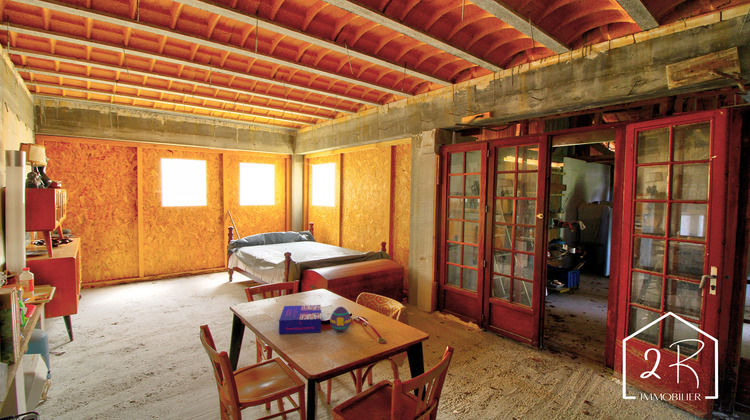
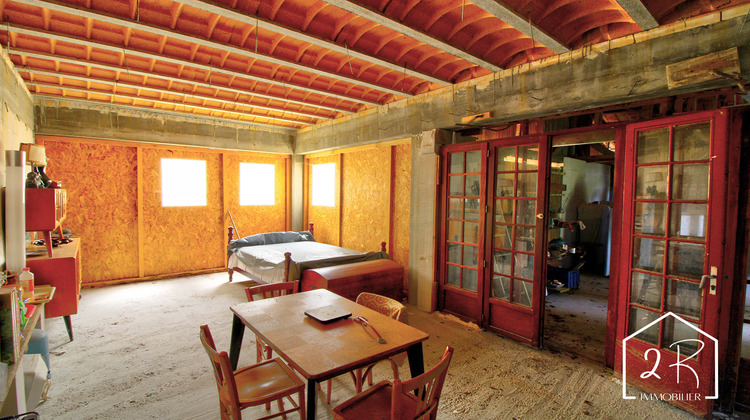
- decorative egg (340, 318)
- board game (301, 318)
